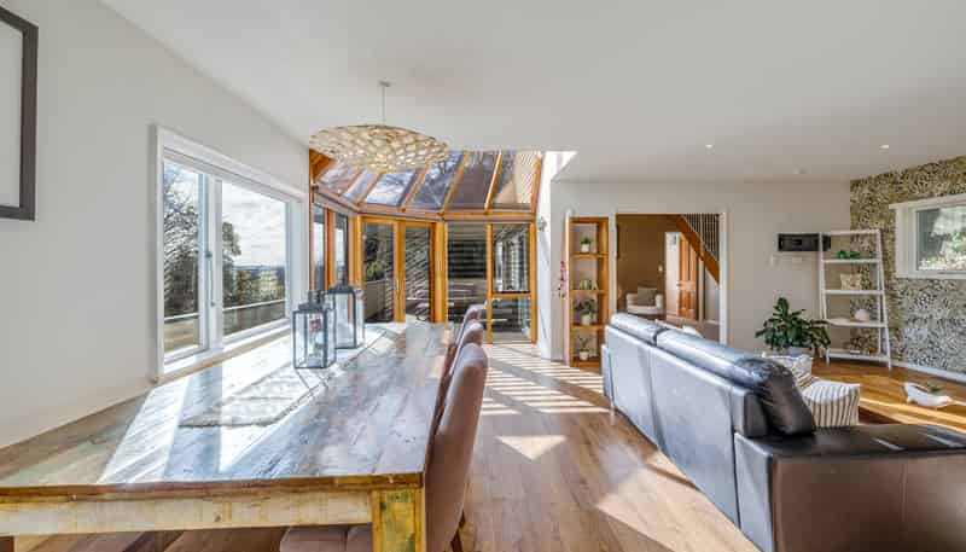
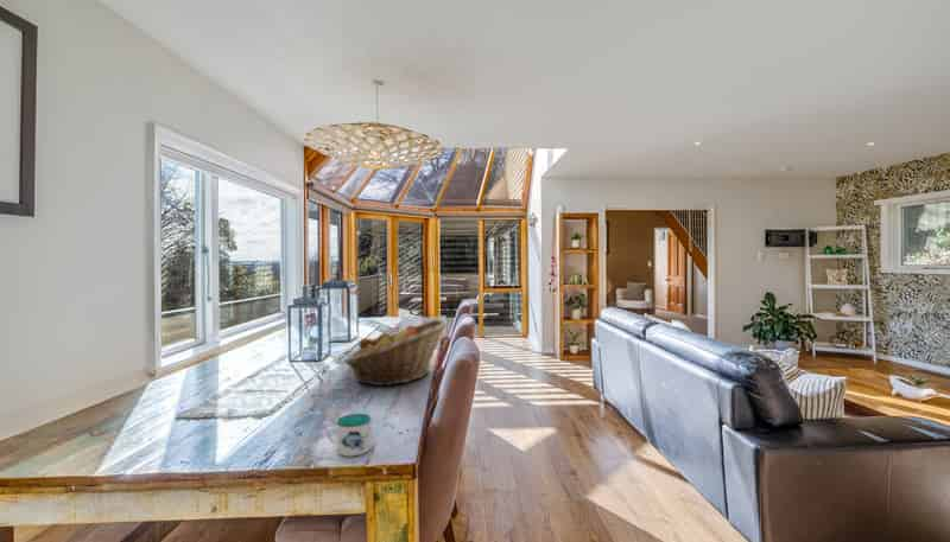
+ mug (349, 434)
+ fruit basket (398, 347)
